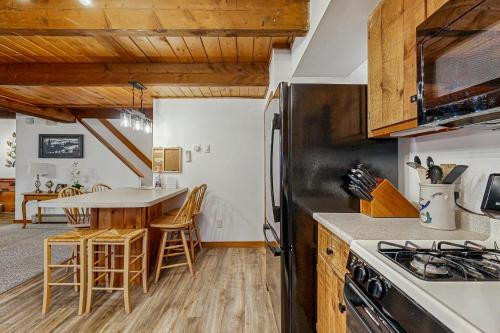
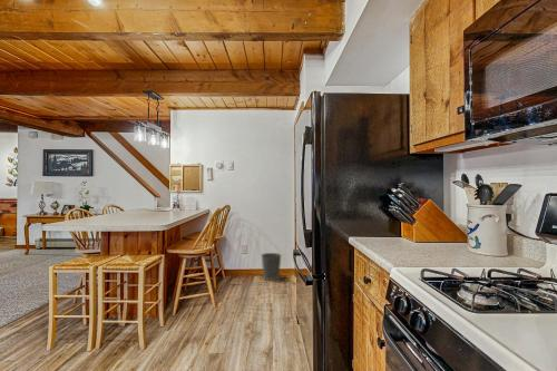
+ wastebasket (271, 266)
